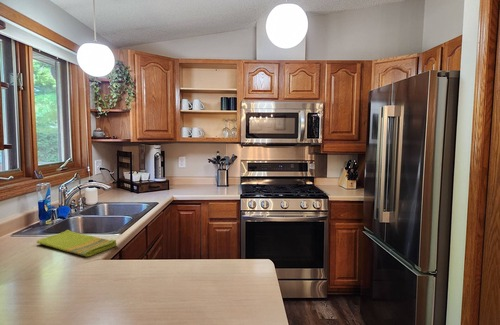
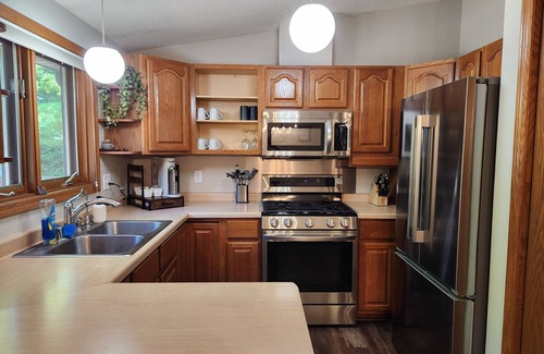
- dish towel (76, 241)
